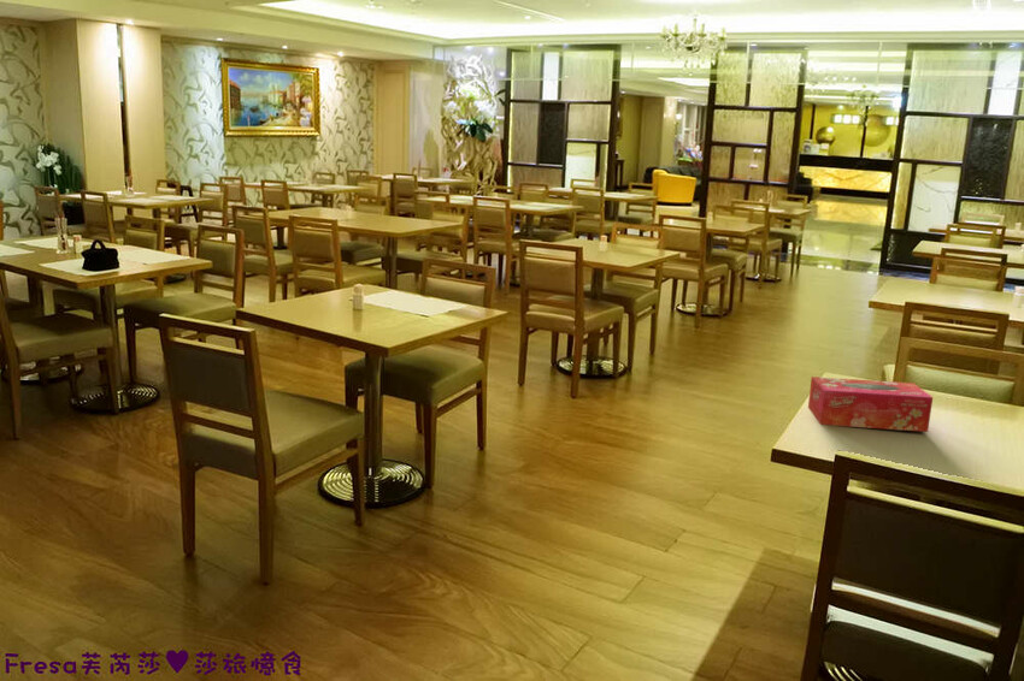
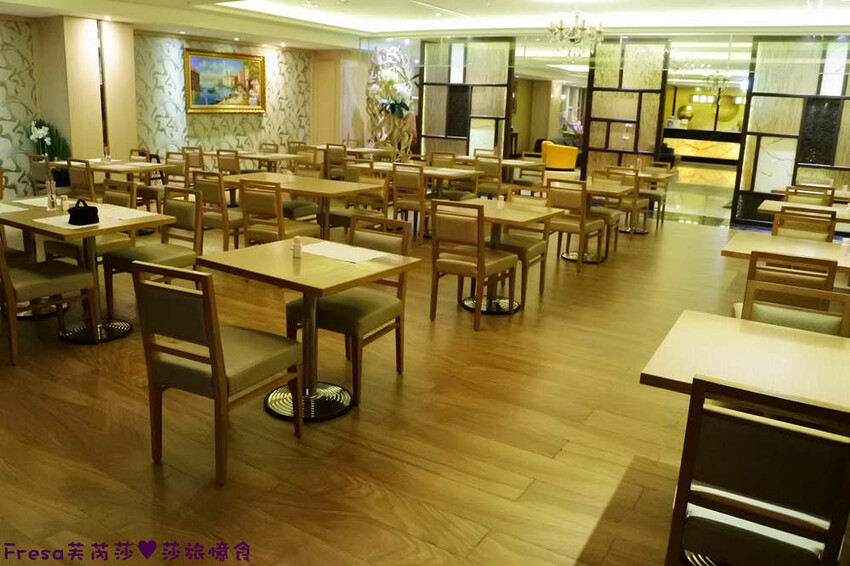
- tissue box (867, 403)
